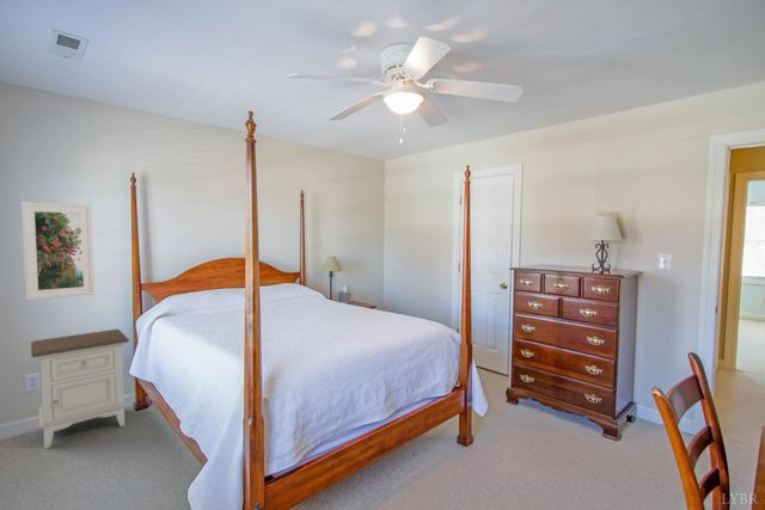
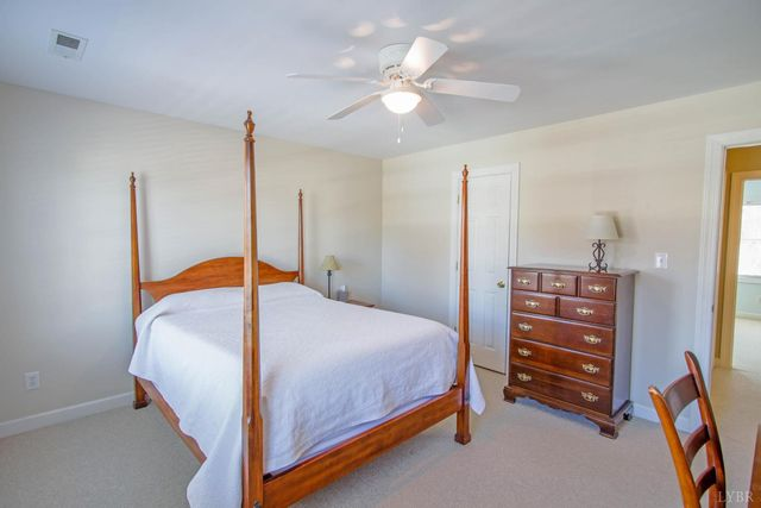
- nightstand (82, 383)
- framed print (60, 250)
